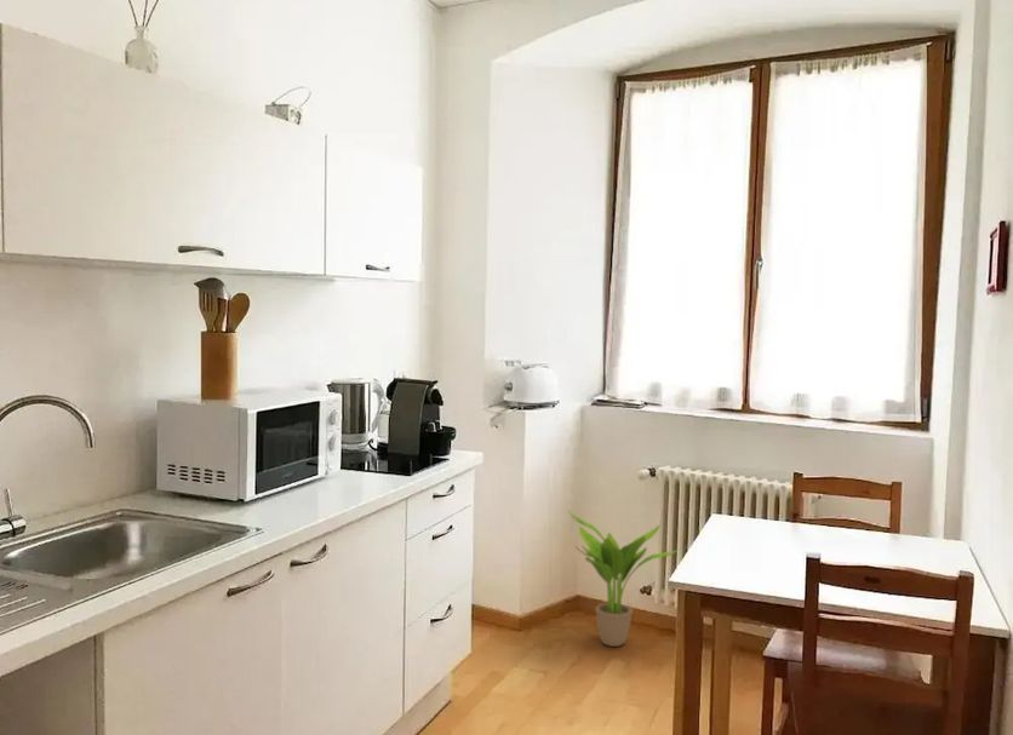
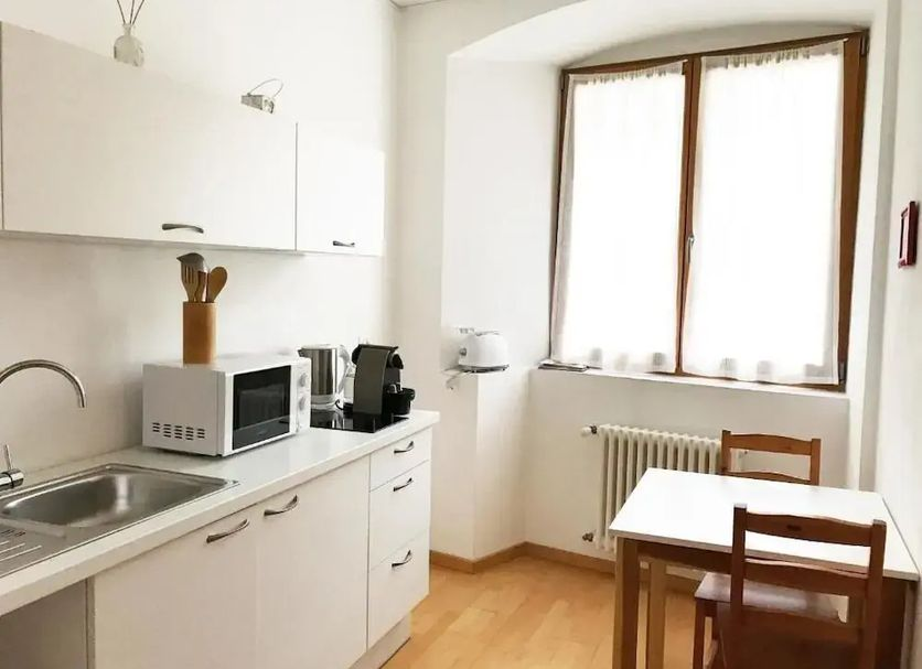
- potted plant (613, 579)
